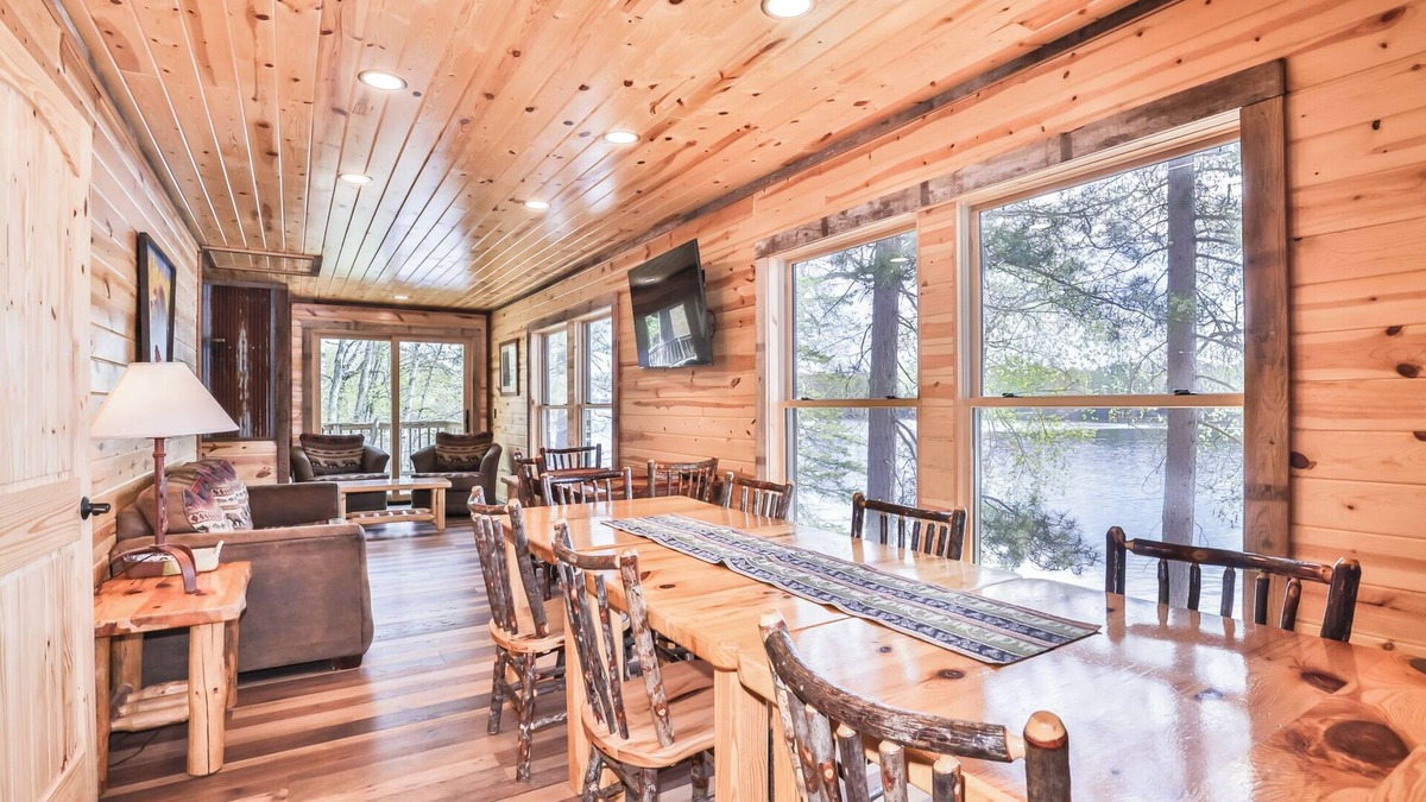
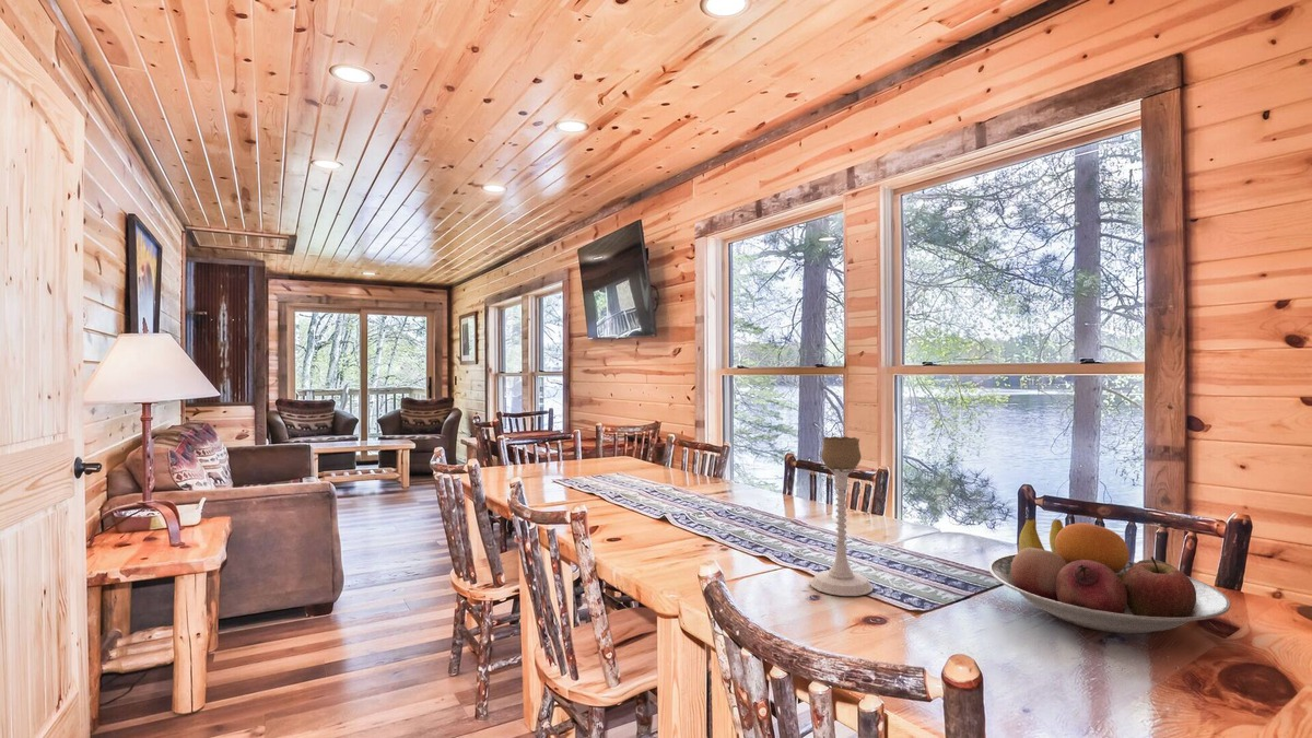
+ candle holder (841, 512)
+ fruit bowl (1099, 572)
